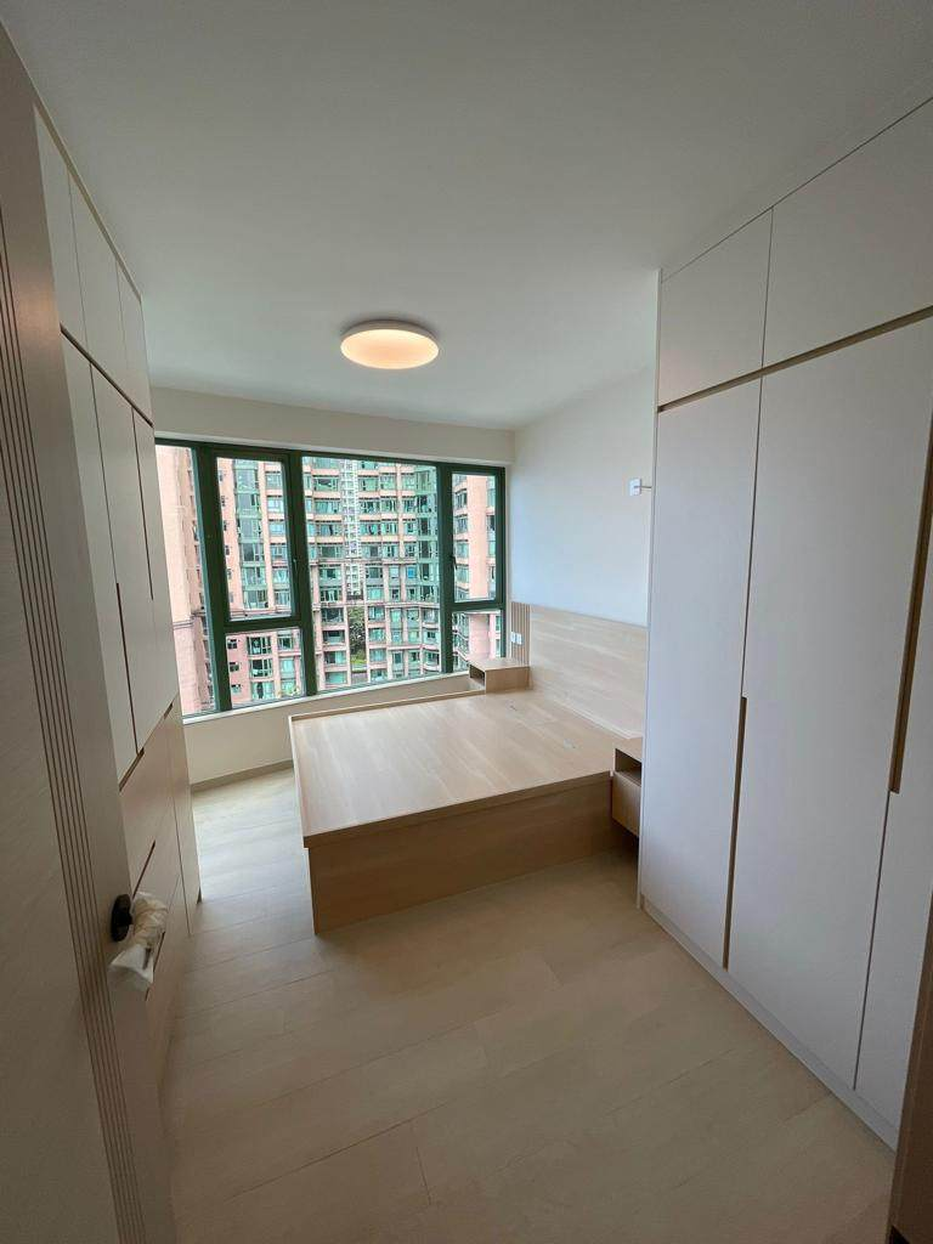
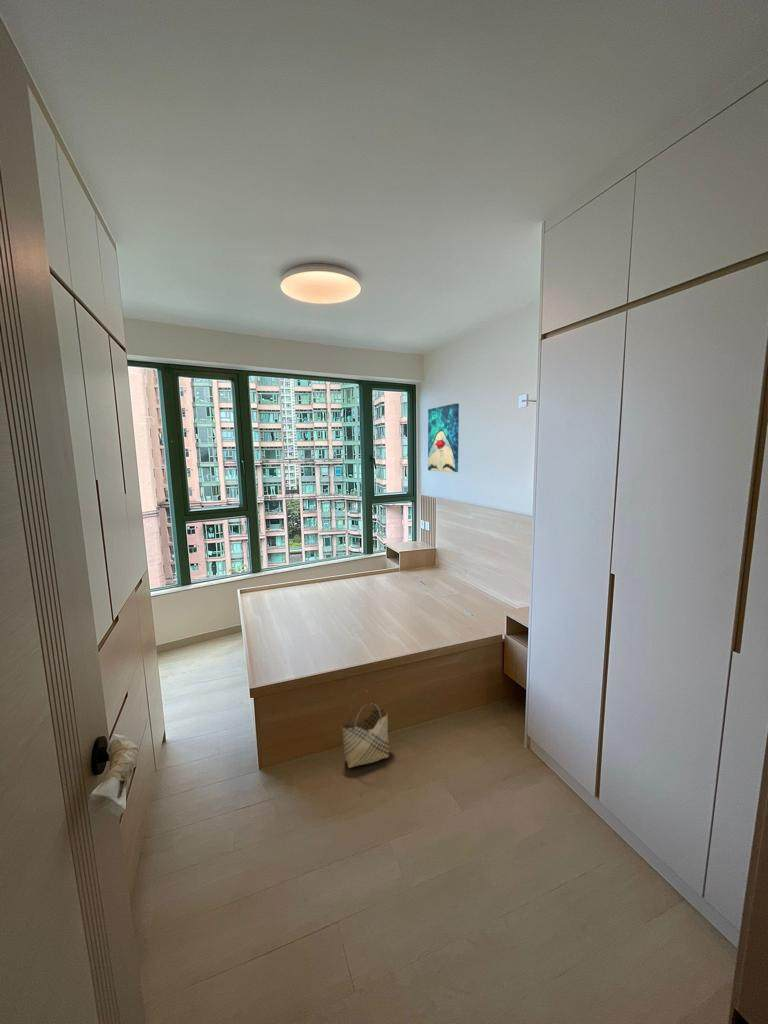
+ woven basket (365, 726)
+ wall art (442, 439)
